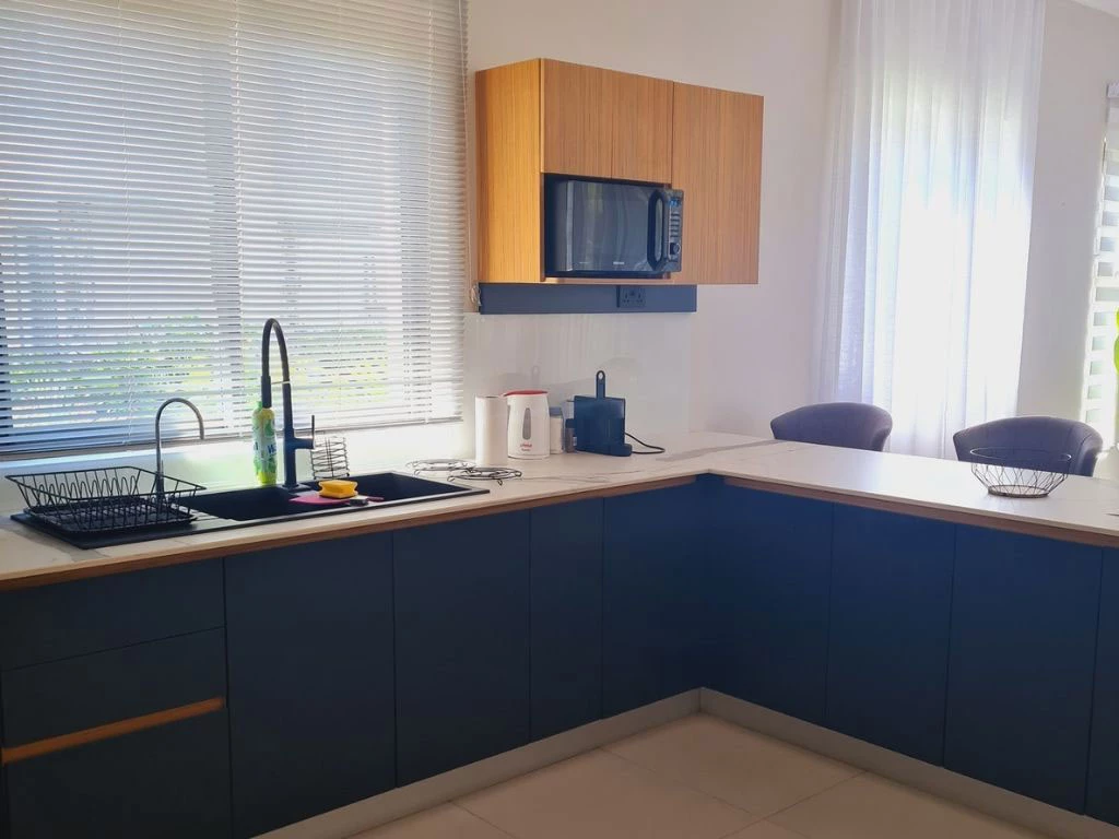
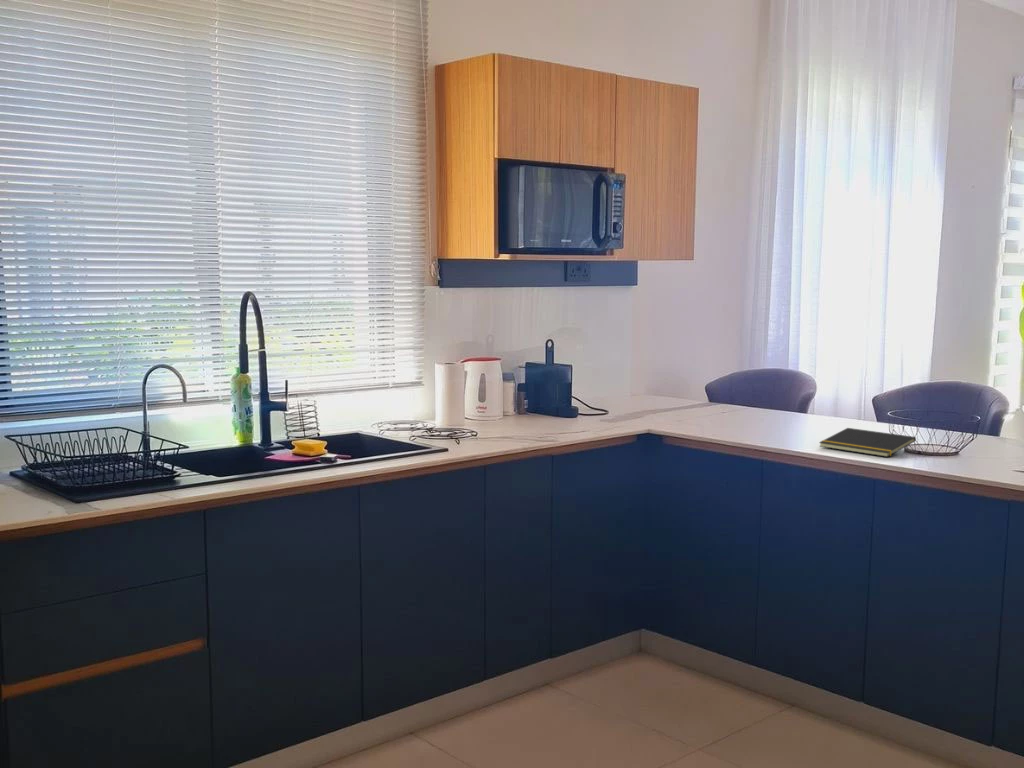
+ notepad (866, 441)
